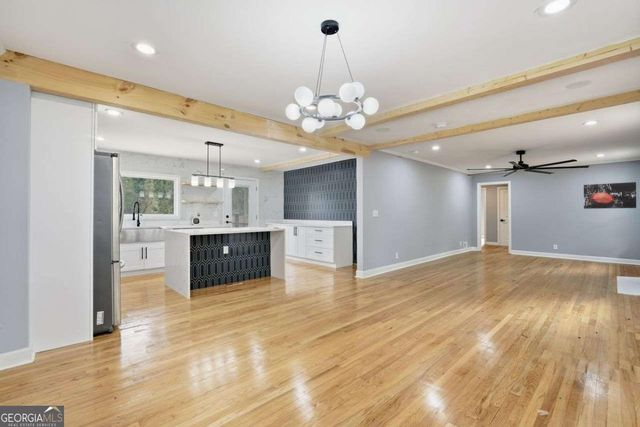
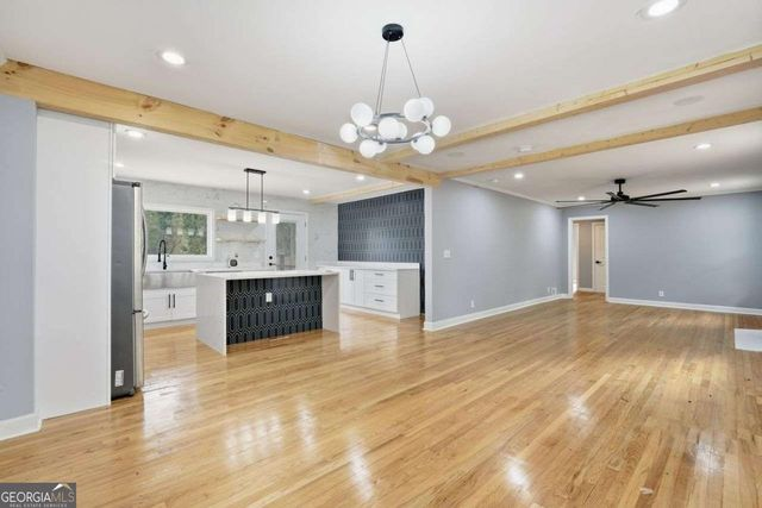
- wall art (608, 195)
